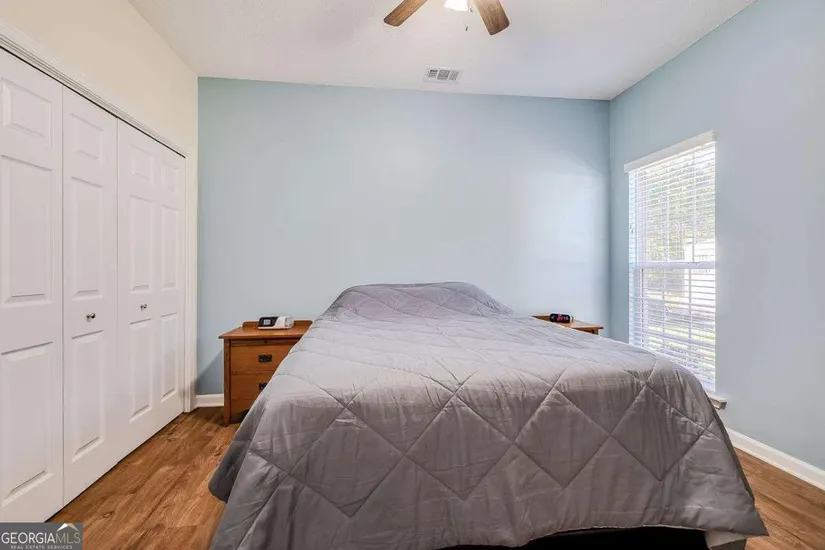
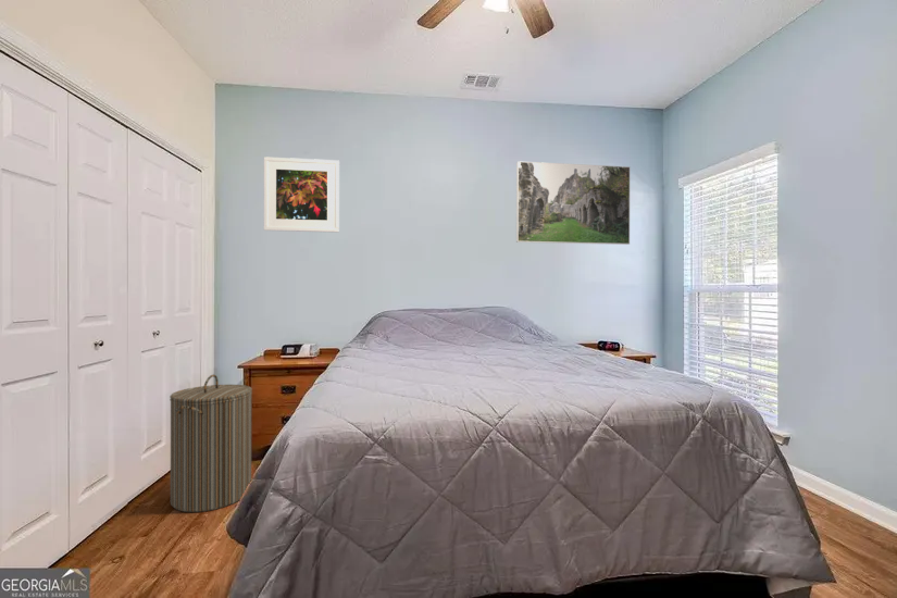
+ laundry hamper (212, 435)
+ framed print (301, 195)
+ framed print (573, 203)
